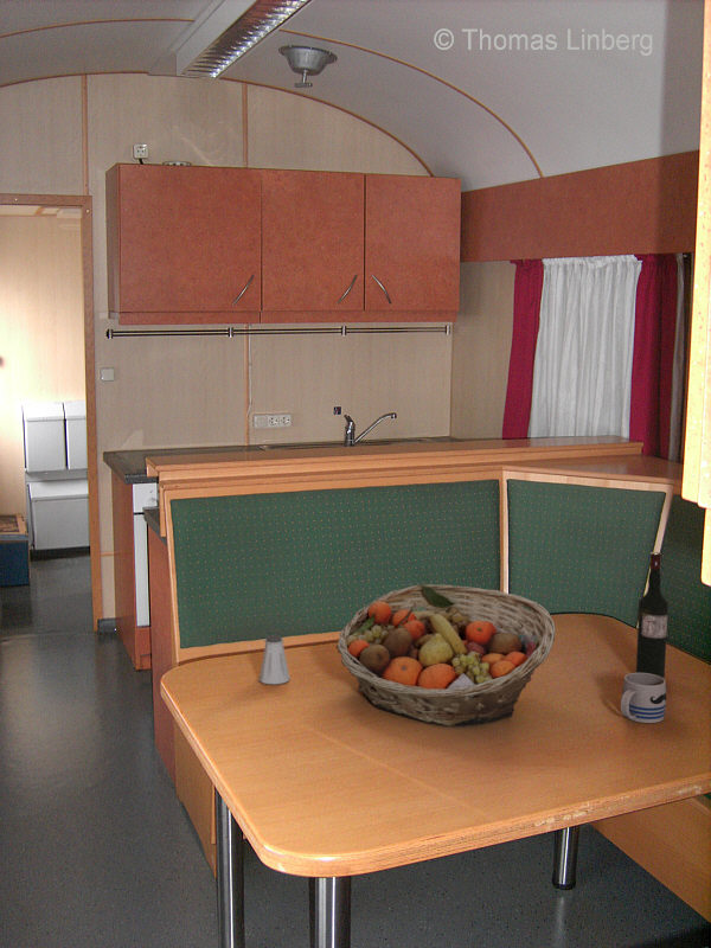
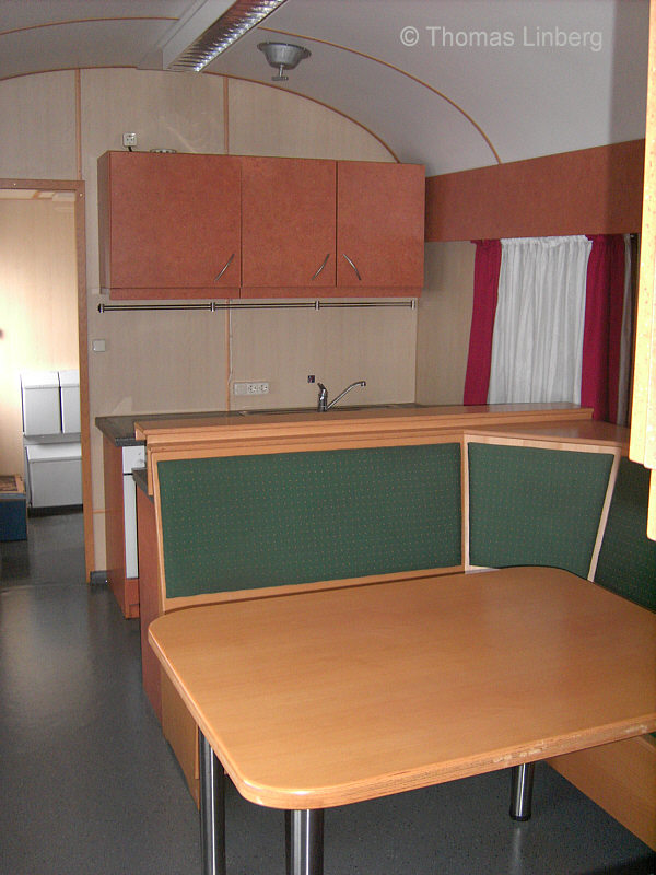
- mug (640, 698)
- wine bottle (652, 616)
- saltshaker (274, 658)
- fruit basket (443, 651)
